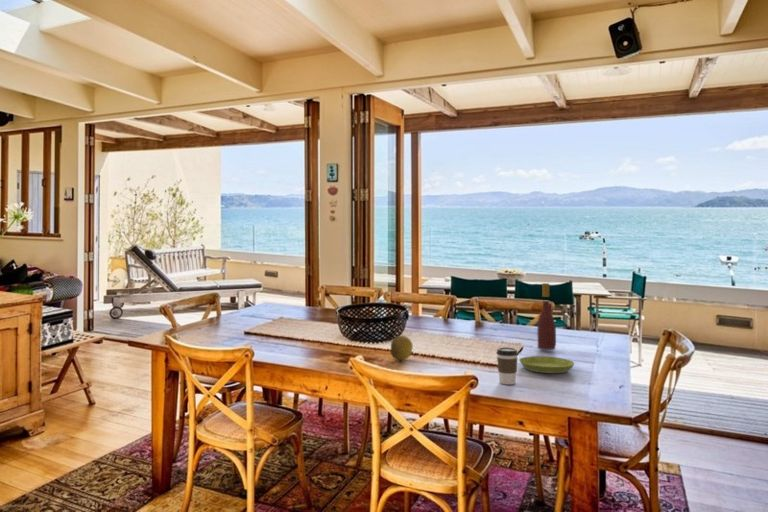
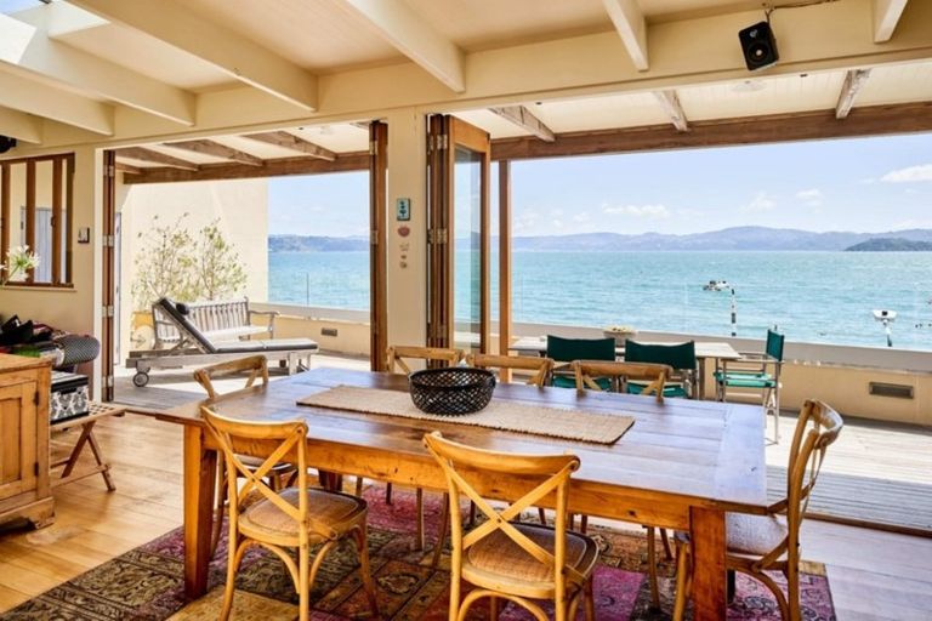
- saucer (546, 365)
- fruit (401, 347)
- wine bottle (546, 316)
- coffee cup (507, 365)
